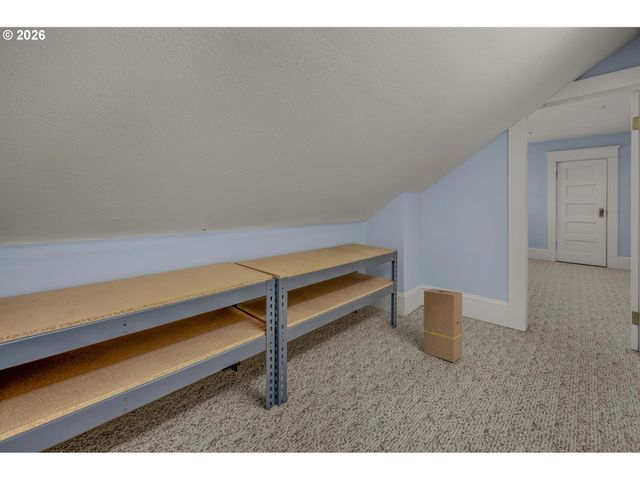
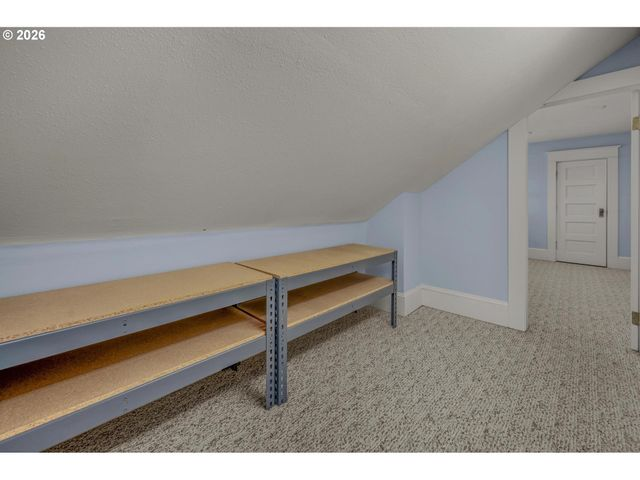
- cardboard box (442, 323)
